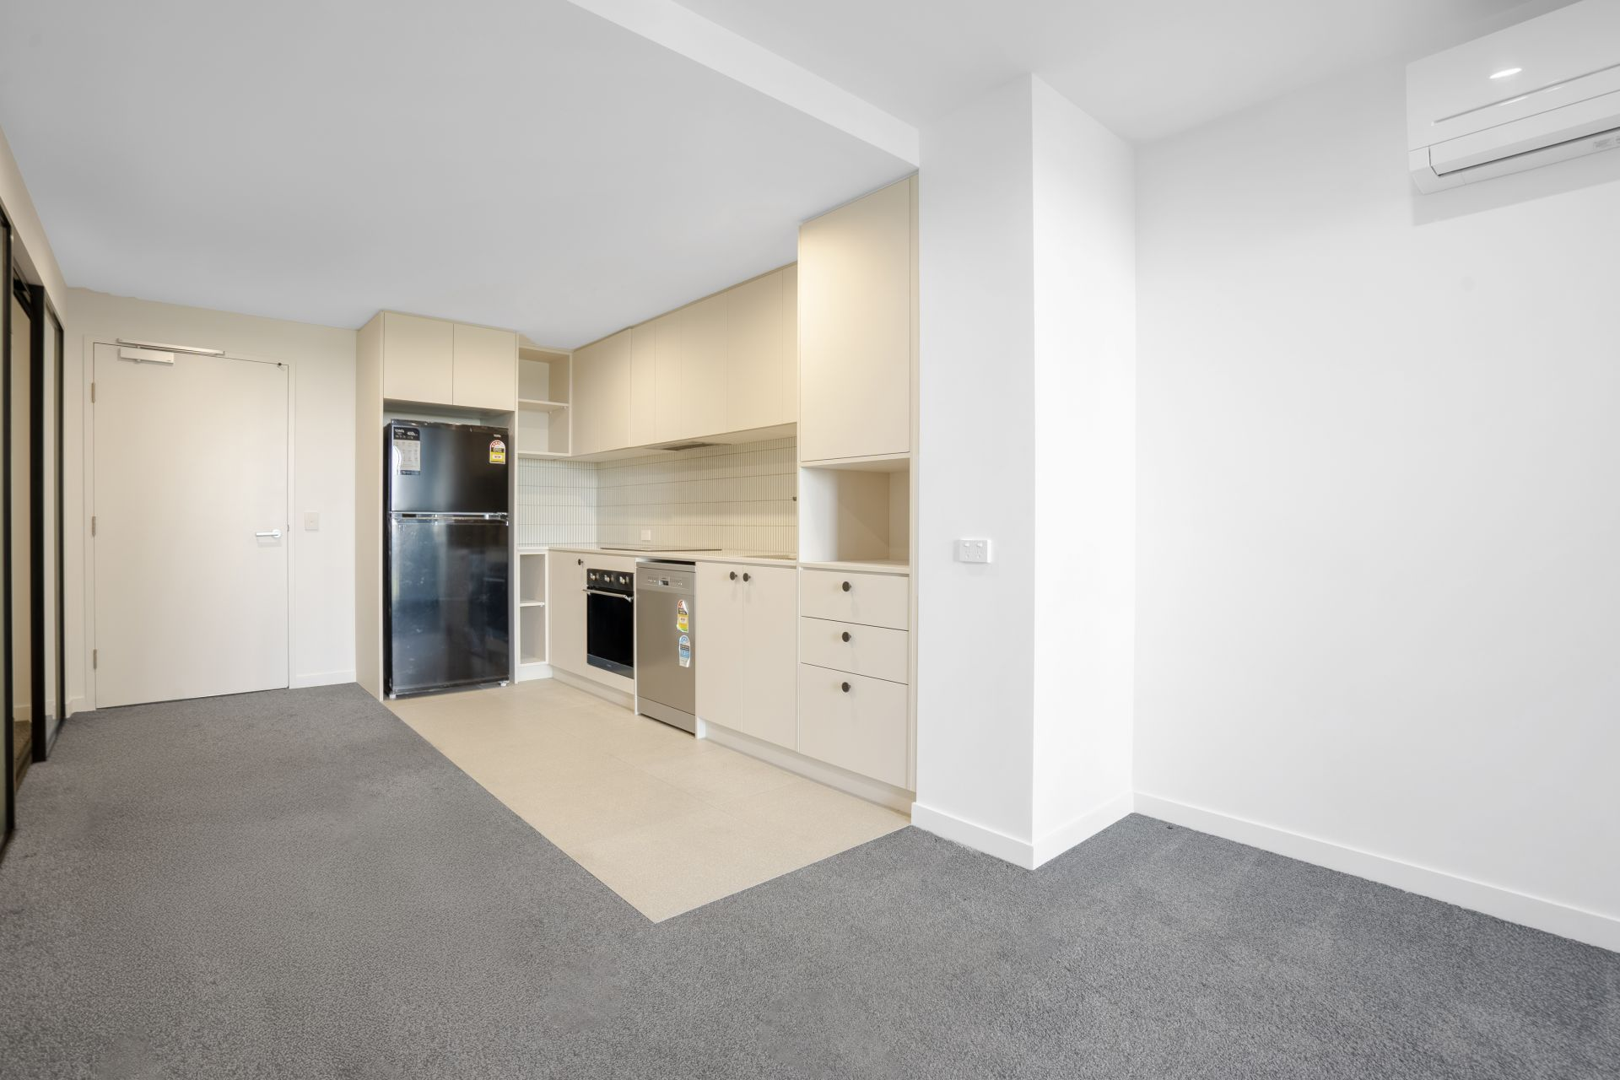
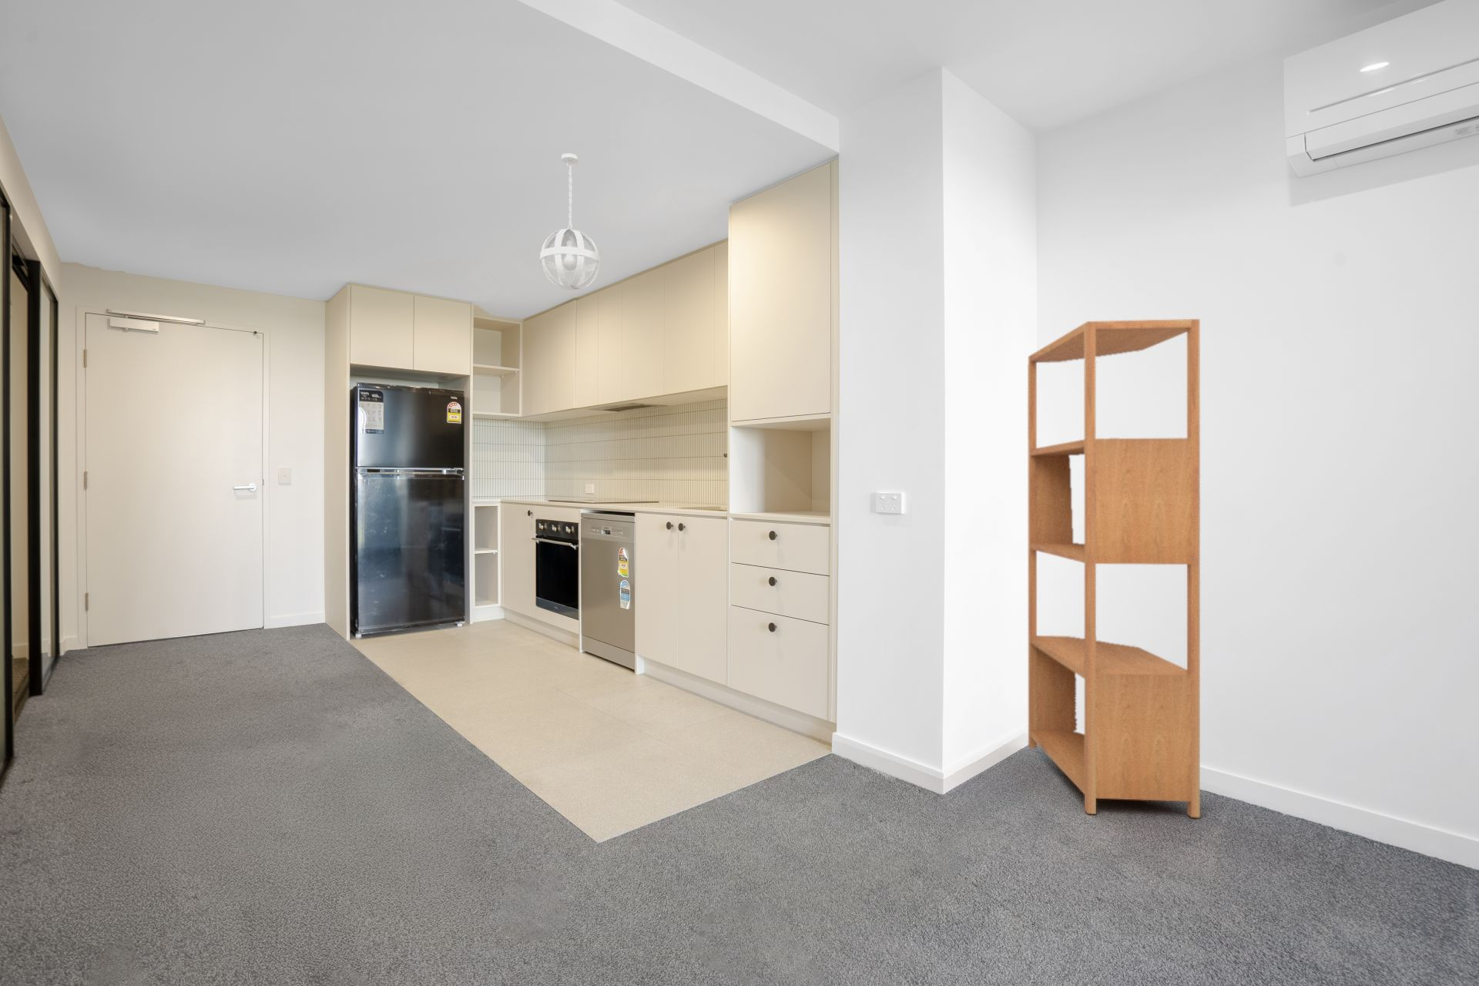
+ bookshelf (1103, 558)
+ pendant light (571, 223)
